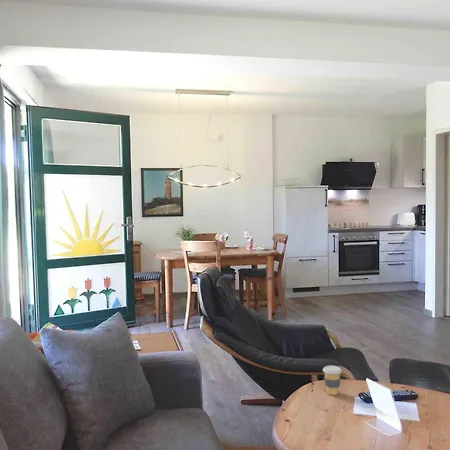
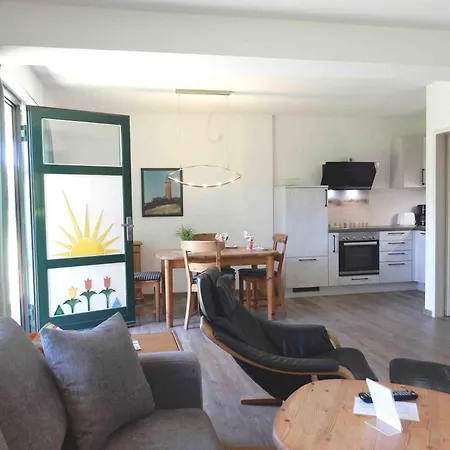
- coffee cup (332, 380)
